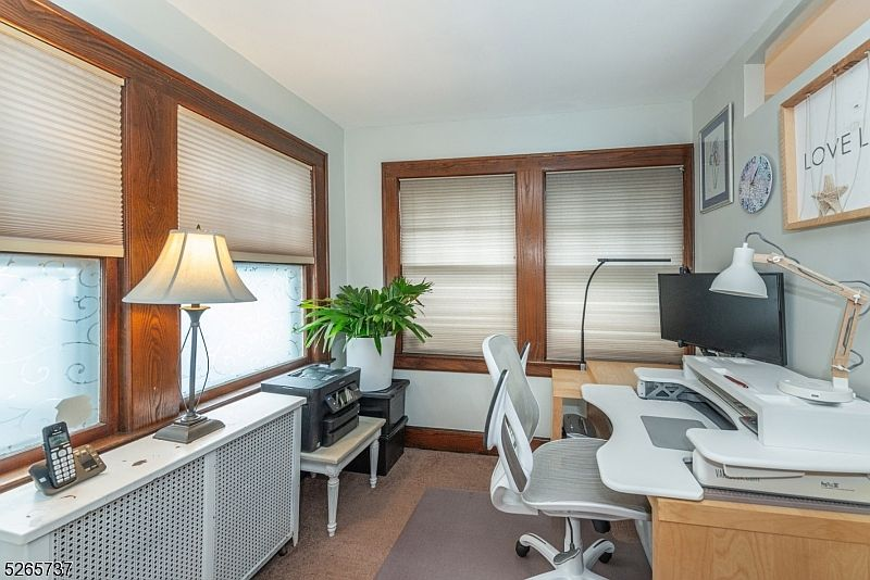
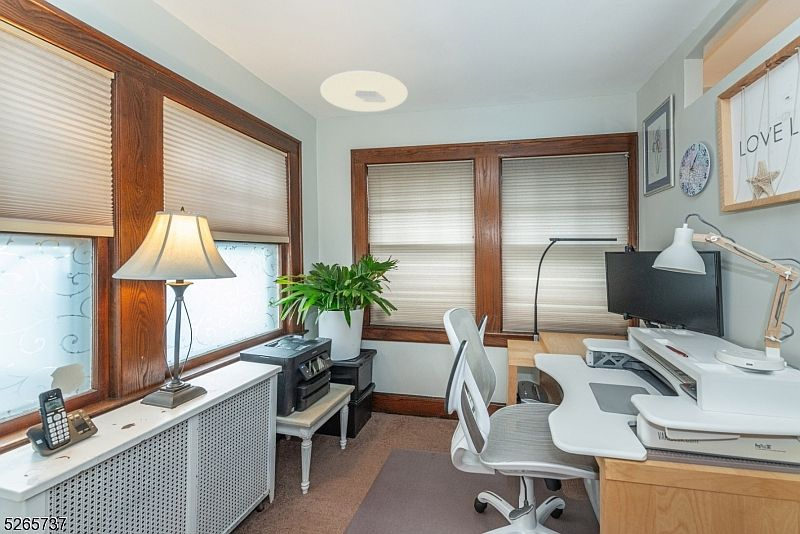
+ ceiling light (364, 89)
